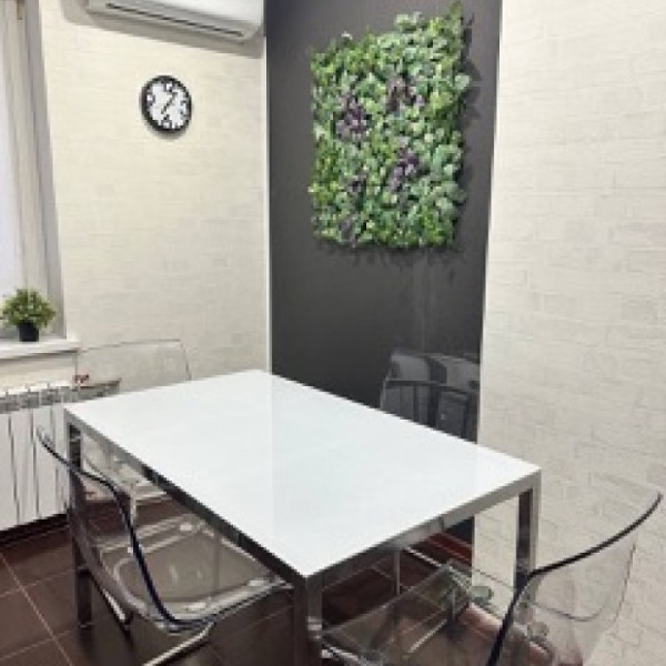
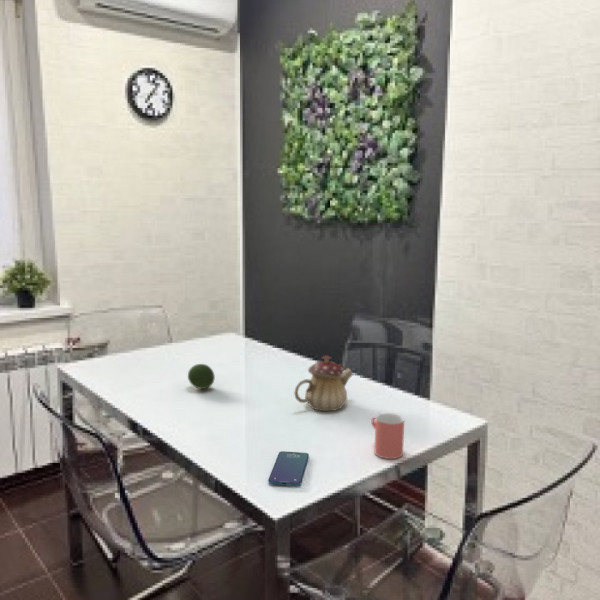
+ cup (385, 433)
+ smartphone (289, 467)
+ teapot (323, 380)
+ fruit (201, 376)
